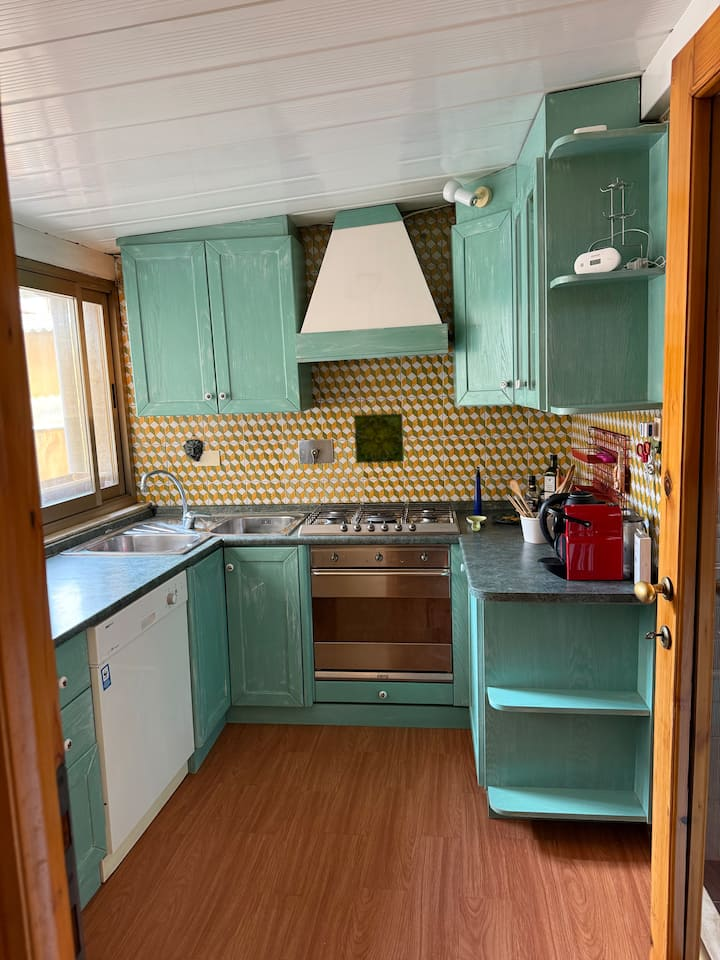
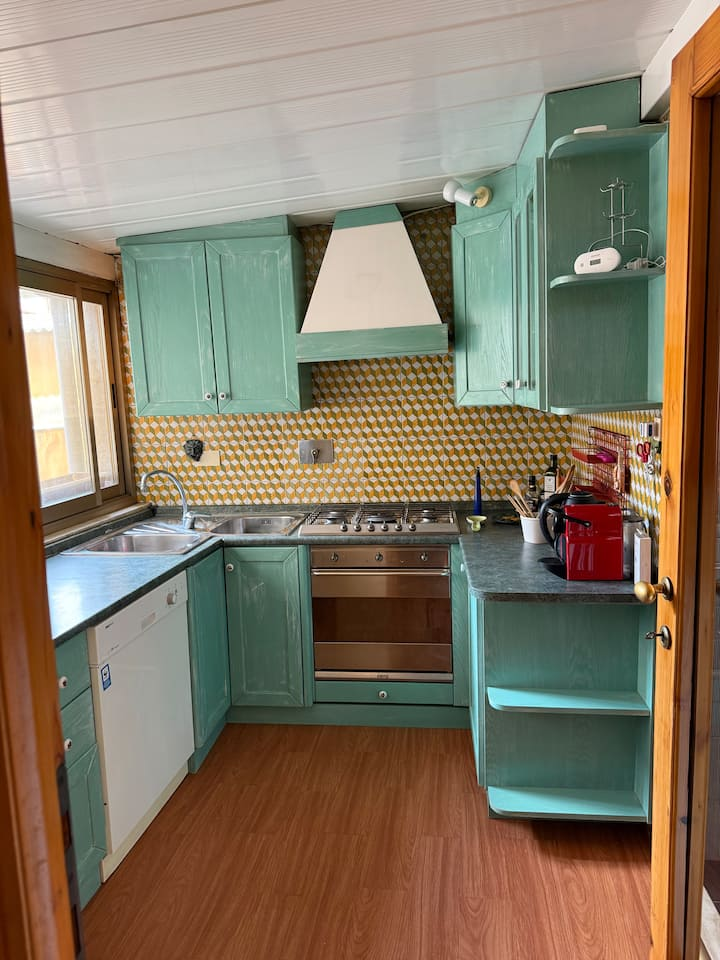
- decorative tile (379, 438)
